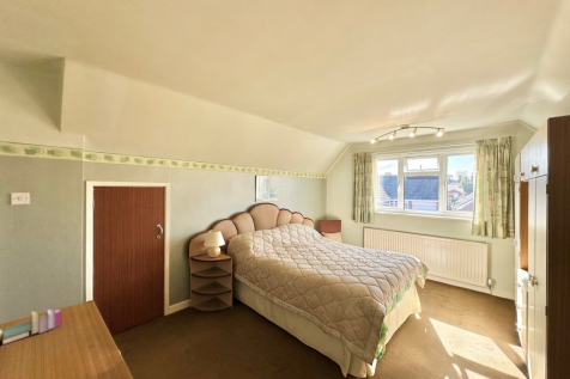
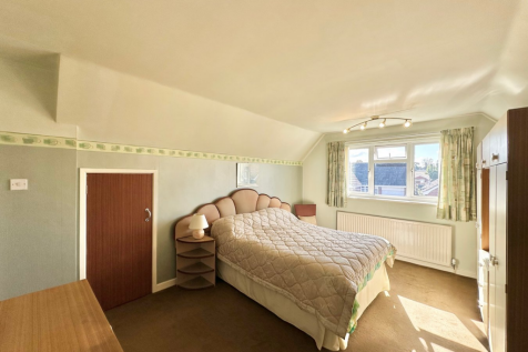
- book (26, 324)
